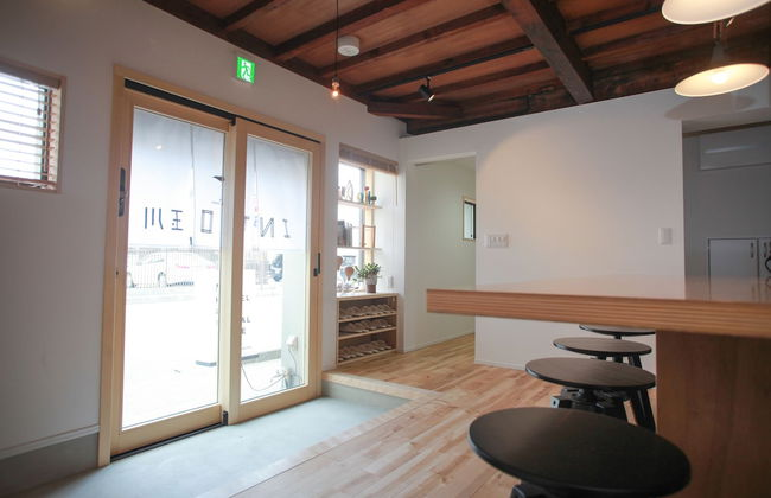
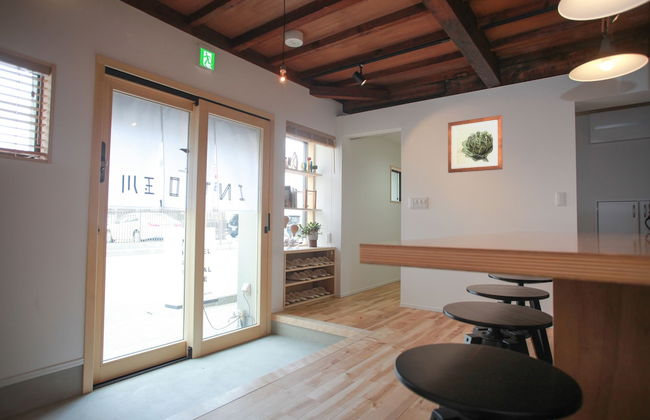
+ wall art (474, 145)
